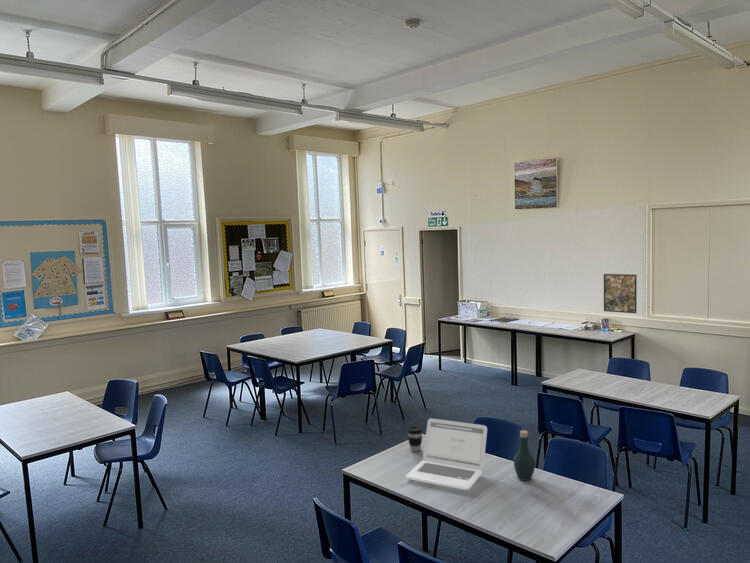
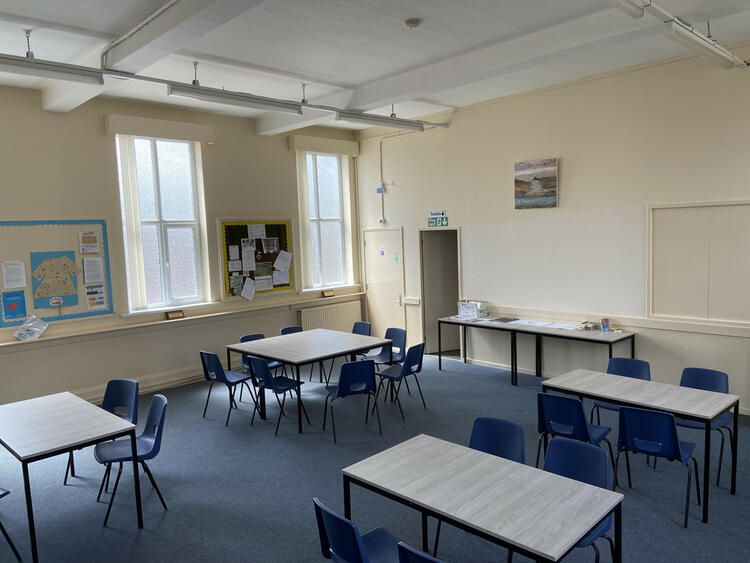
- coffee cup (415, 439)
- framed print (619, 293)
- bottle (524, 455)
- laptop (446, 452)
